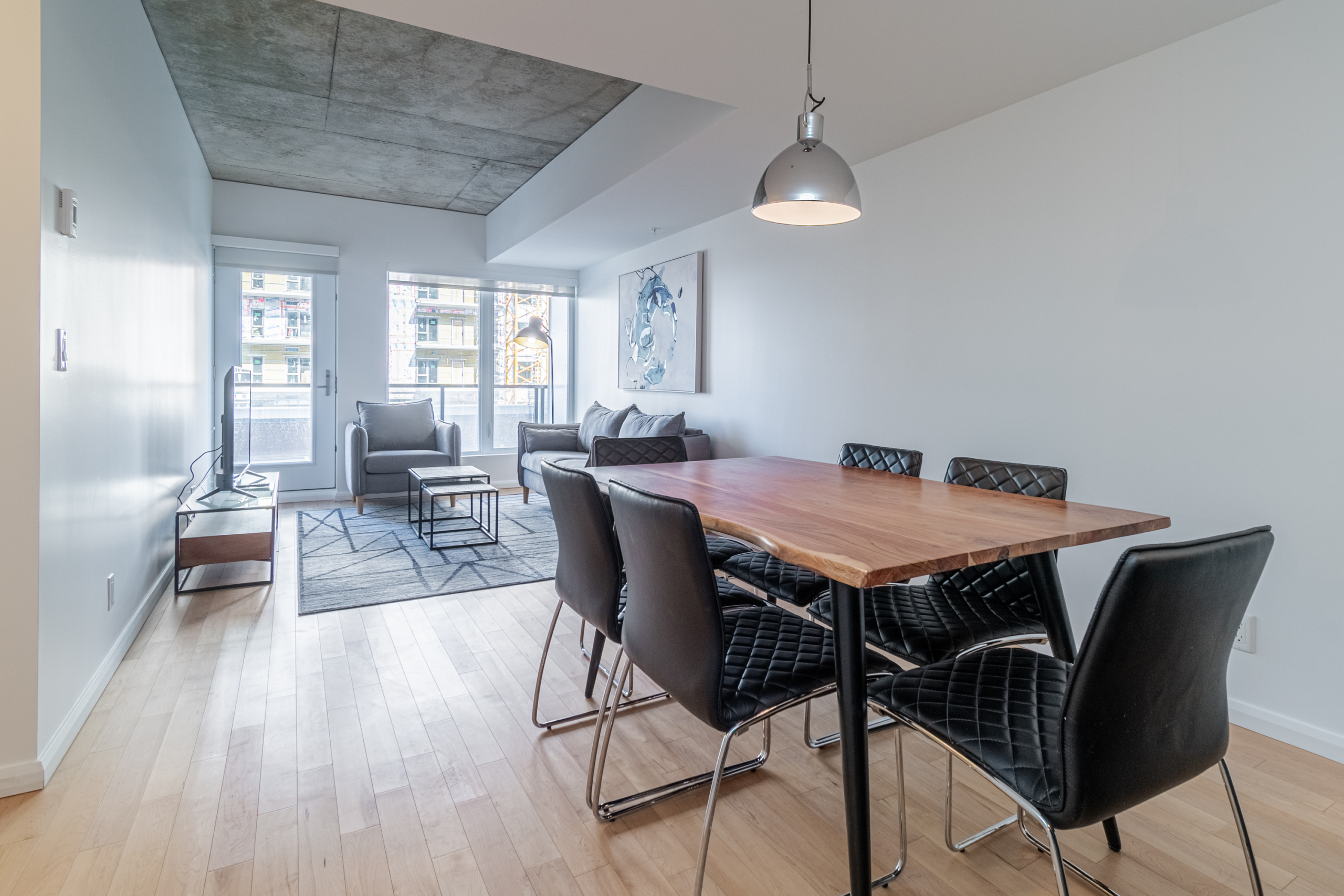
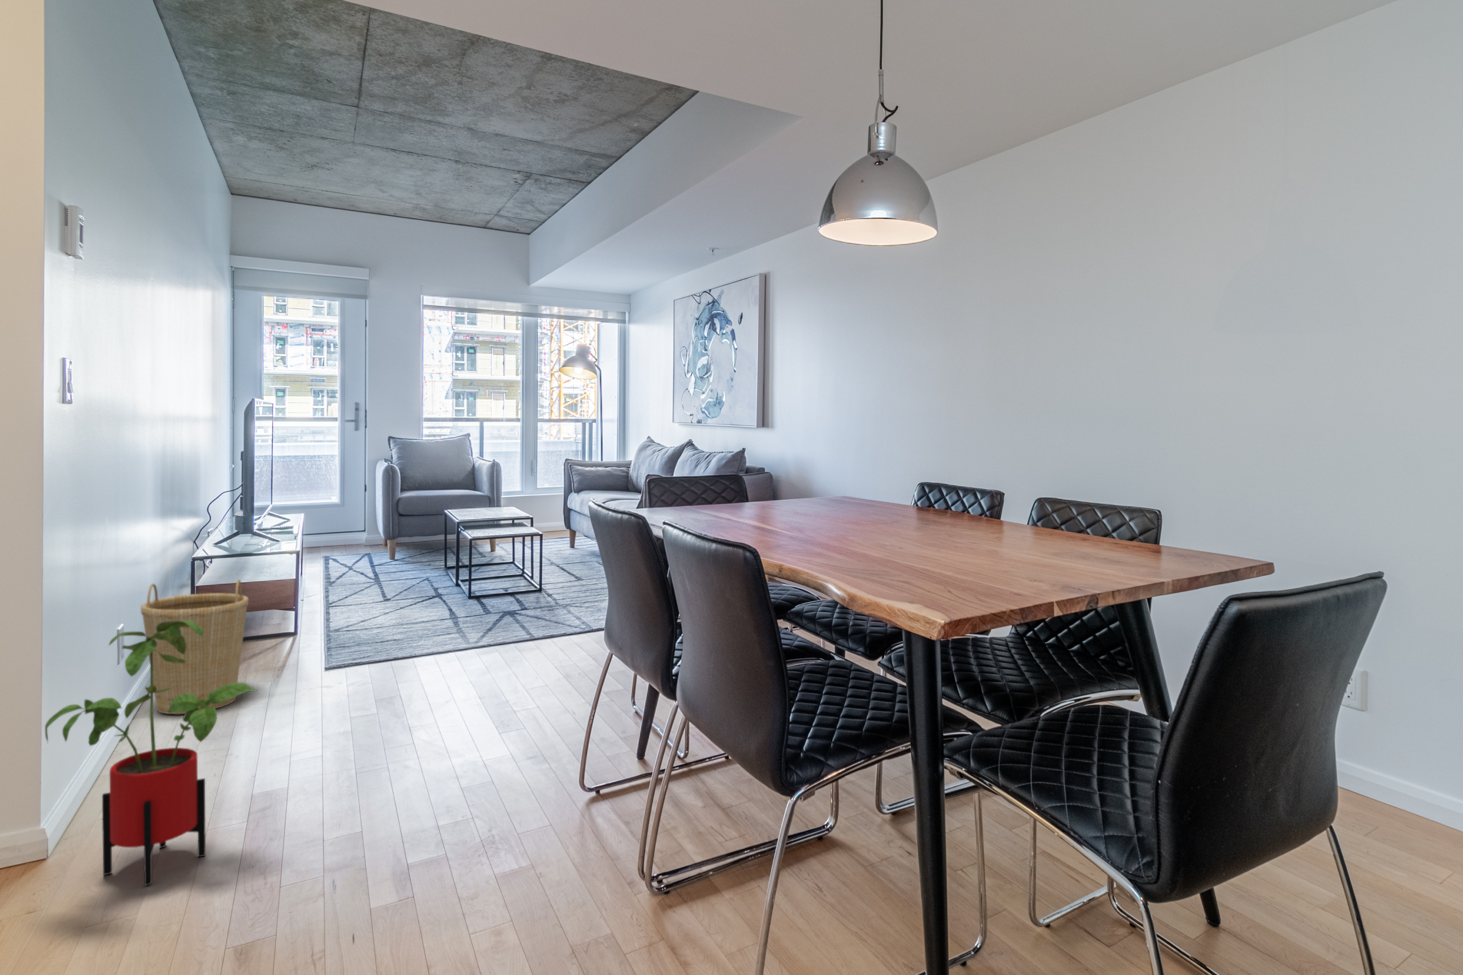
+ house plant (162, 749)
+ basket (197, 643)
